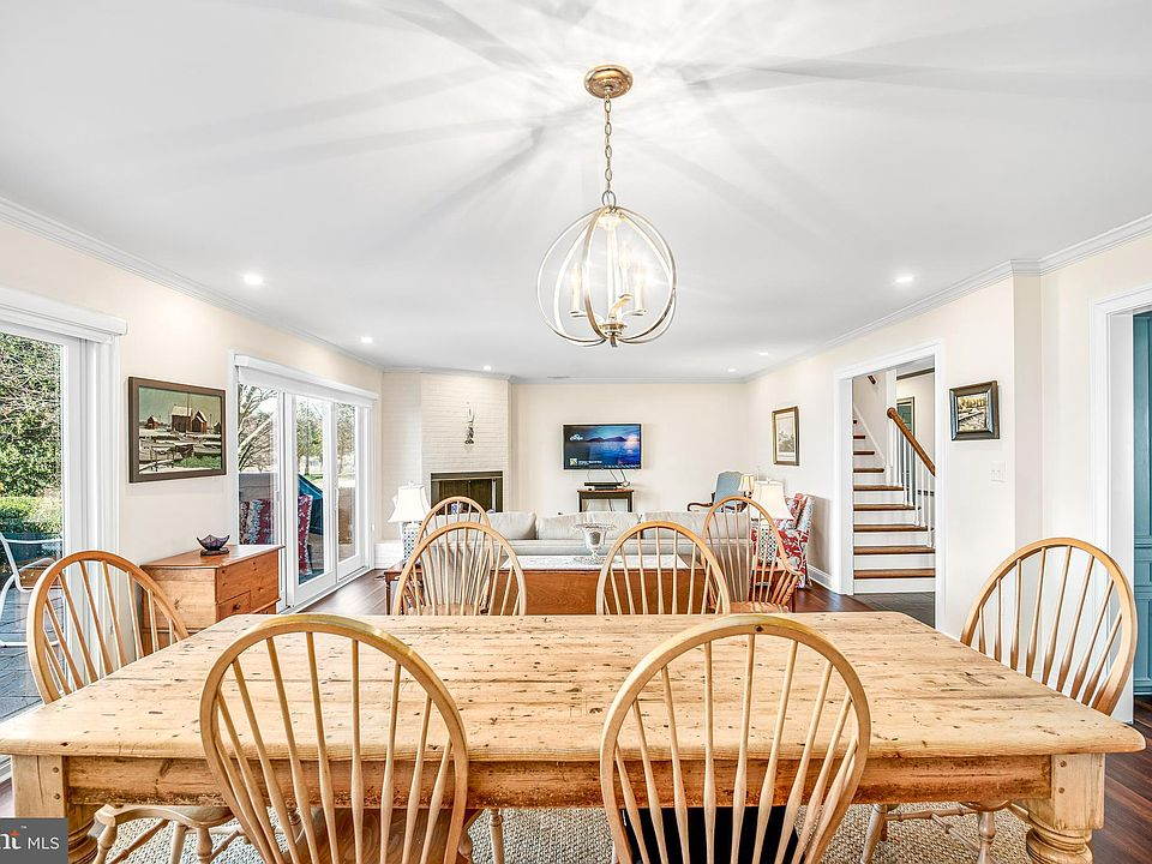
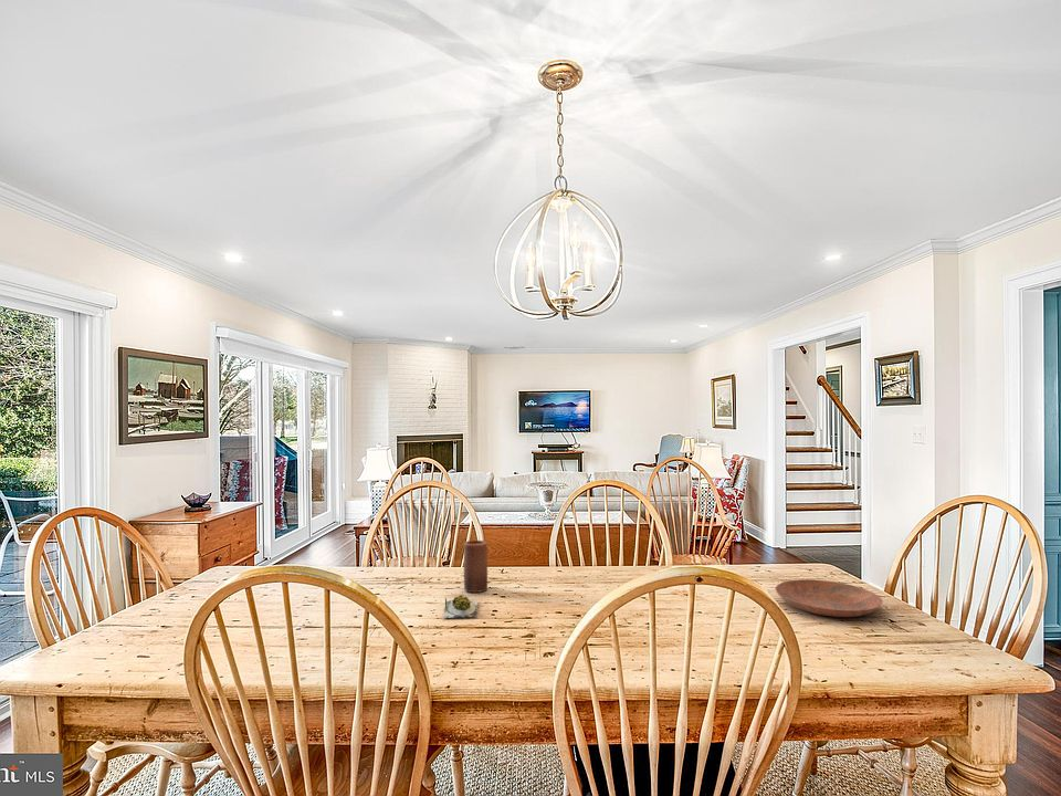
+ bowl (827, 599)
+ candle (475, 565)
+ succulent plant (461, 603)
